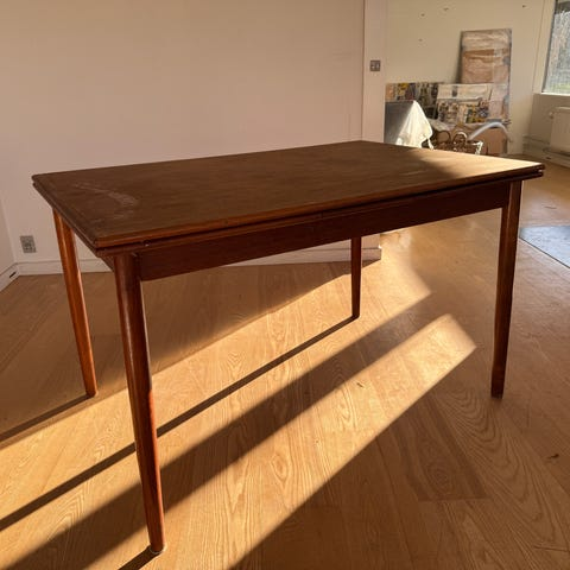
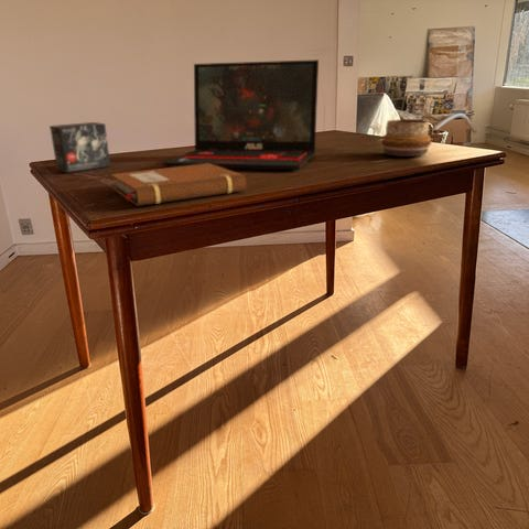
+ laptop (241, 112)
+ decorative bowl (406, 138)
+ notebook (174, 182)
+ small box (80, 147)
